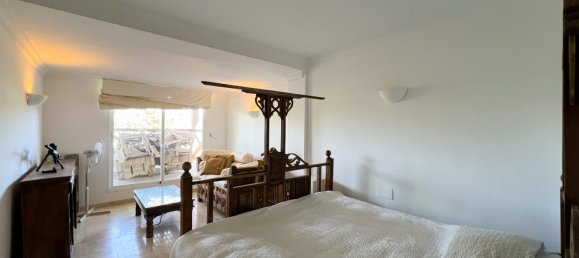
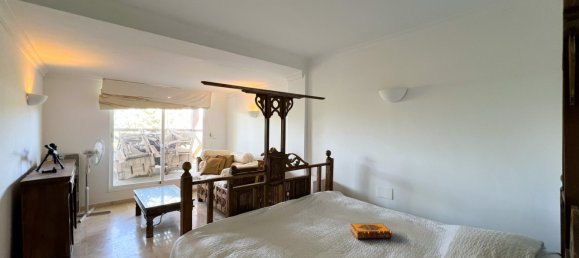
+ hardback book (370, 231)
